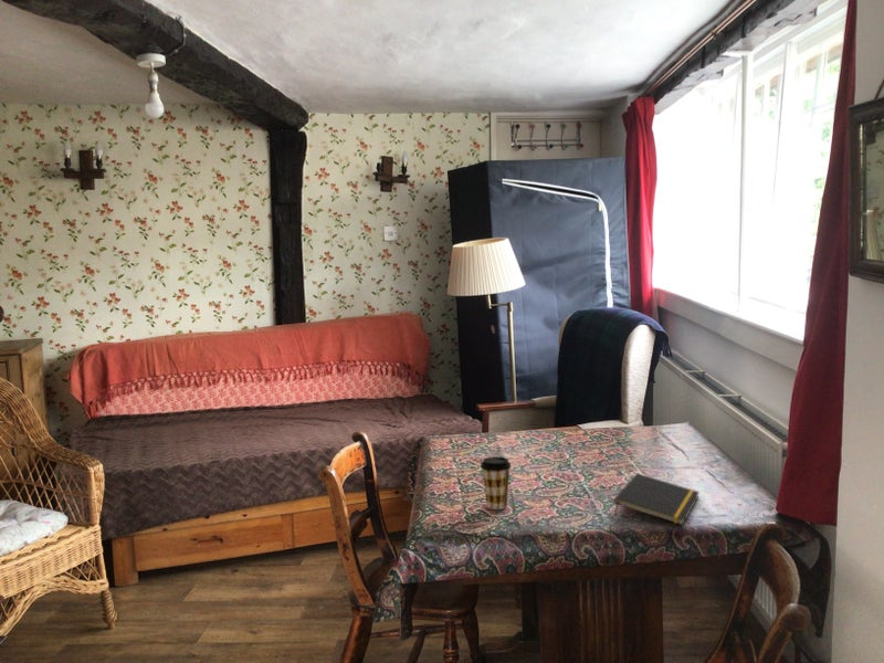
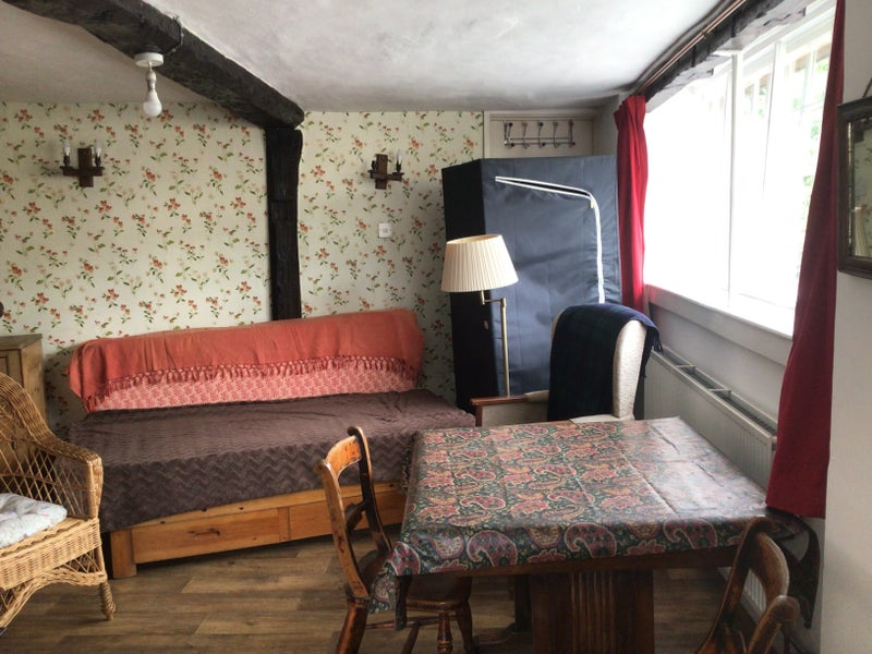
- notepad (657, 497)
- coffee cup (496, 483)
